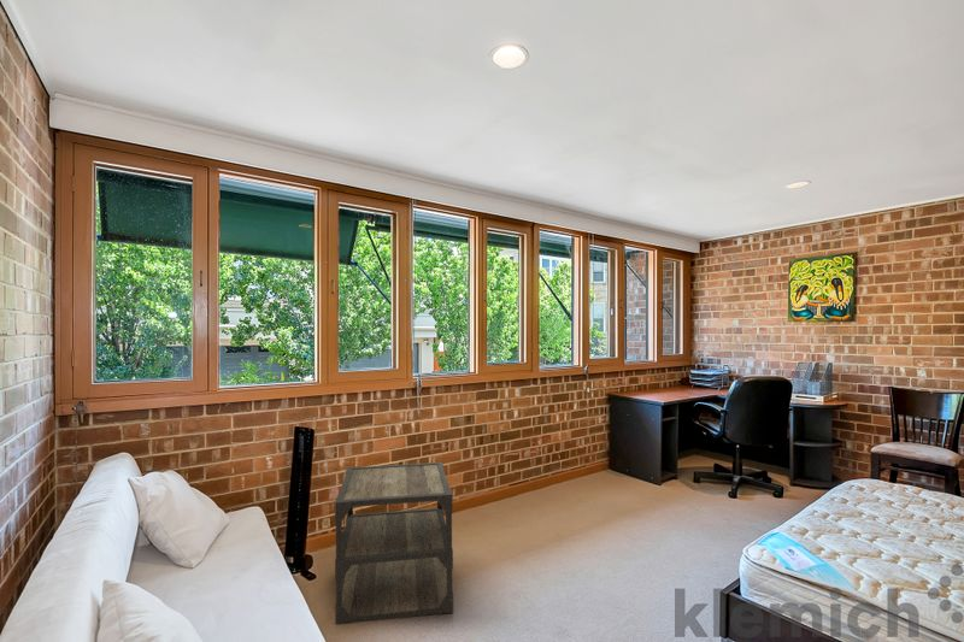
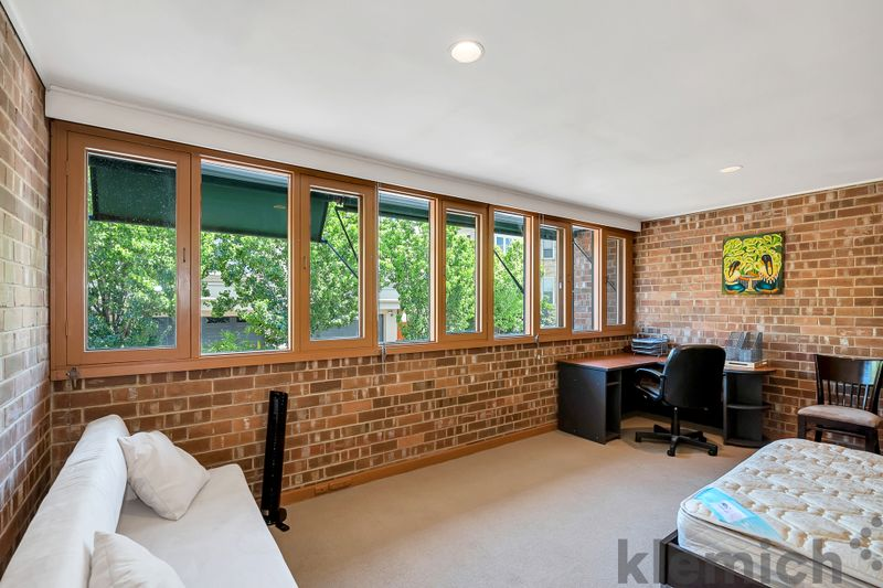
- side table (395, 532)
